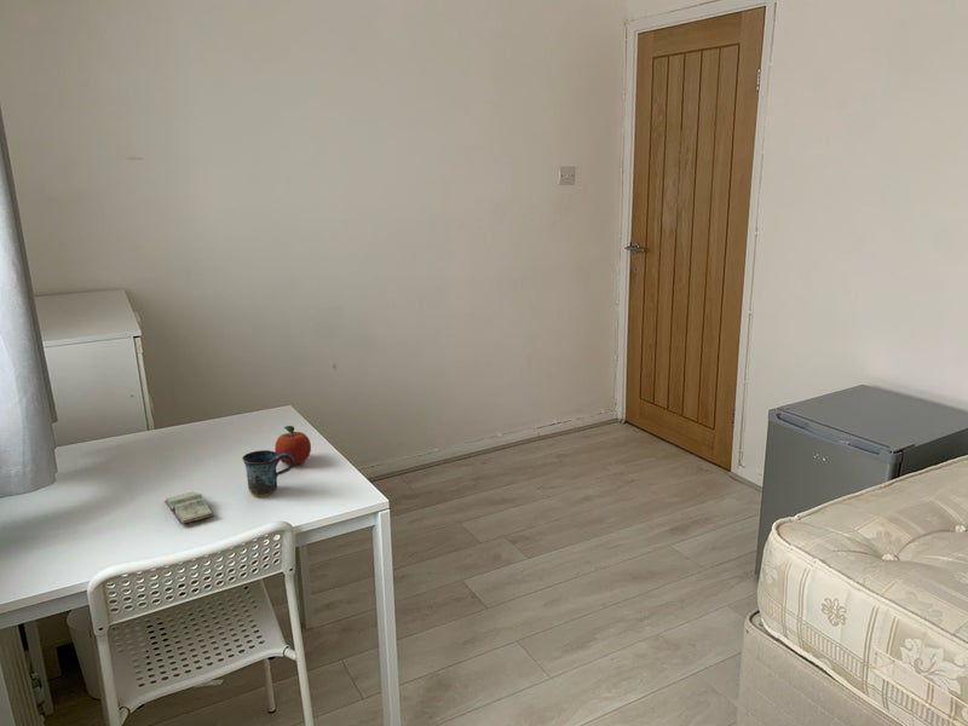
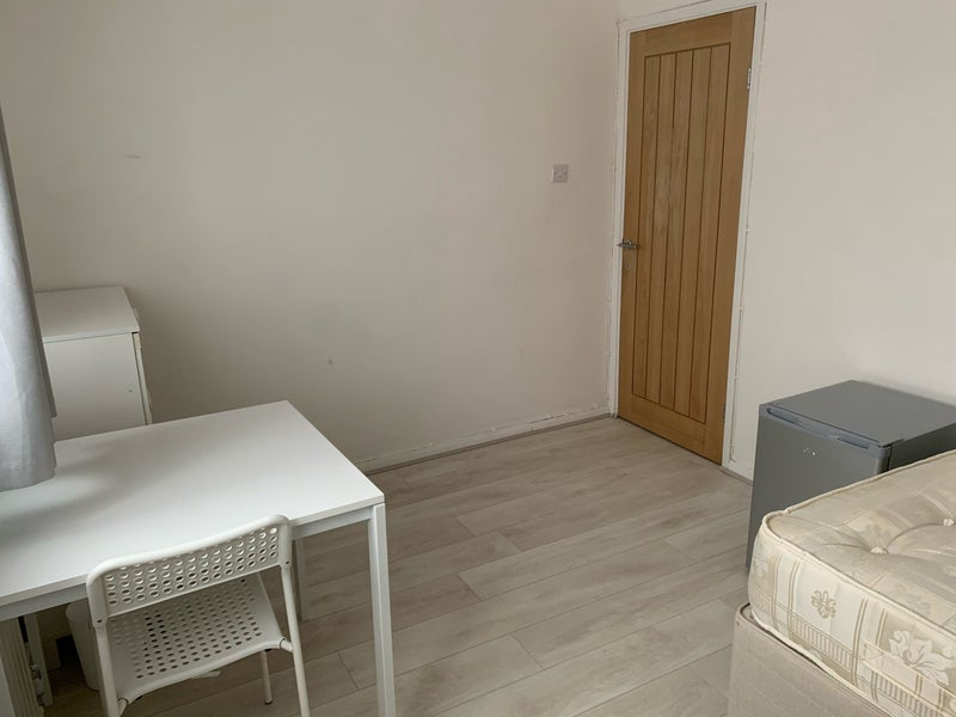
- mug (266, 473)
- book (188, 503)
- fruit (293, 444)
